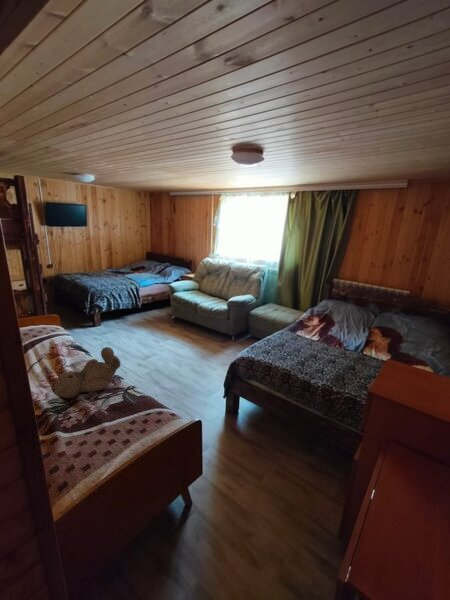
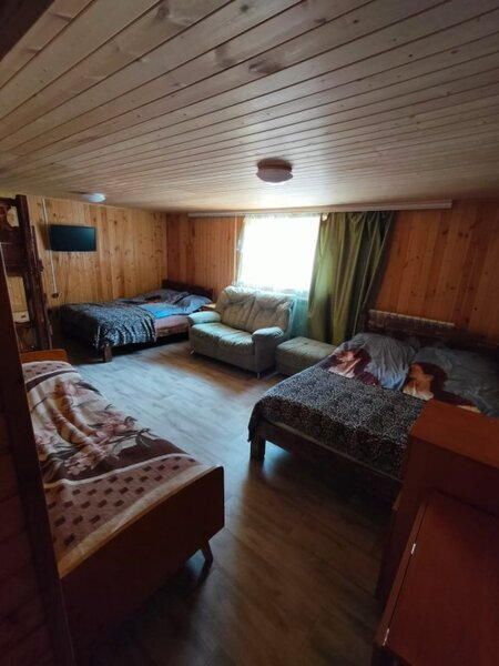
- teddy bear (87, 373)
